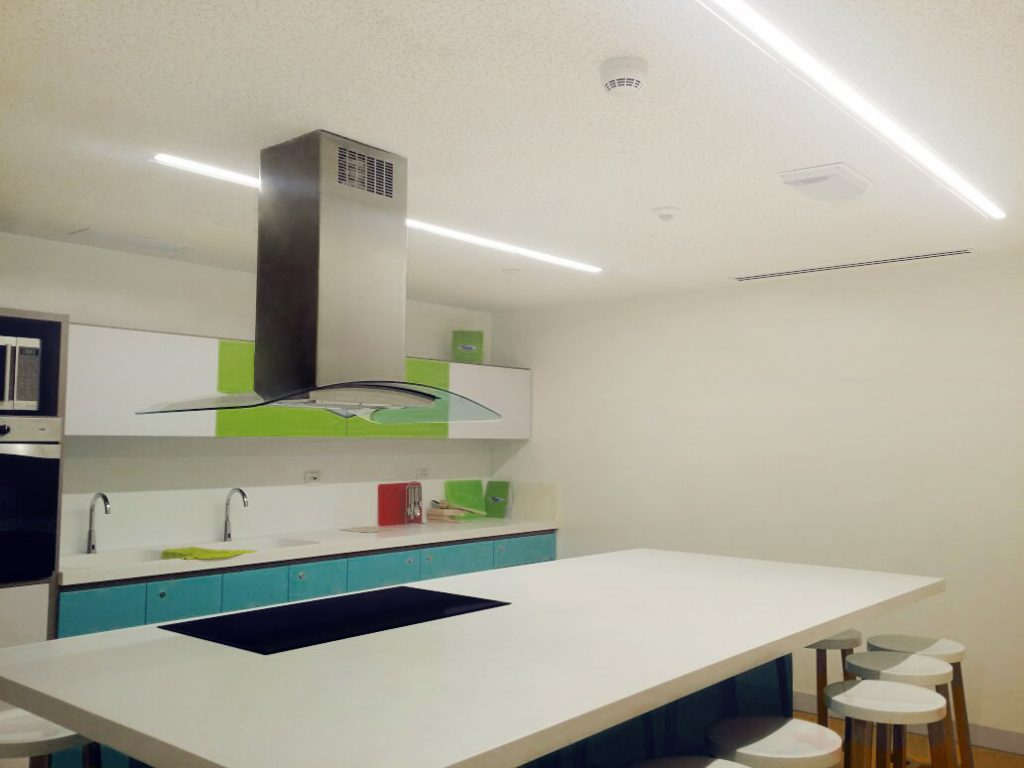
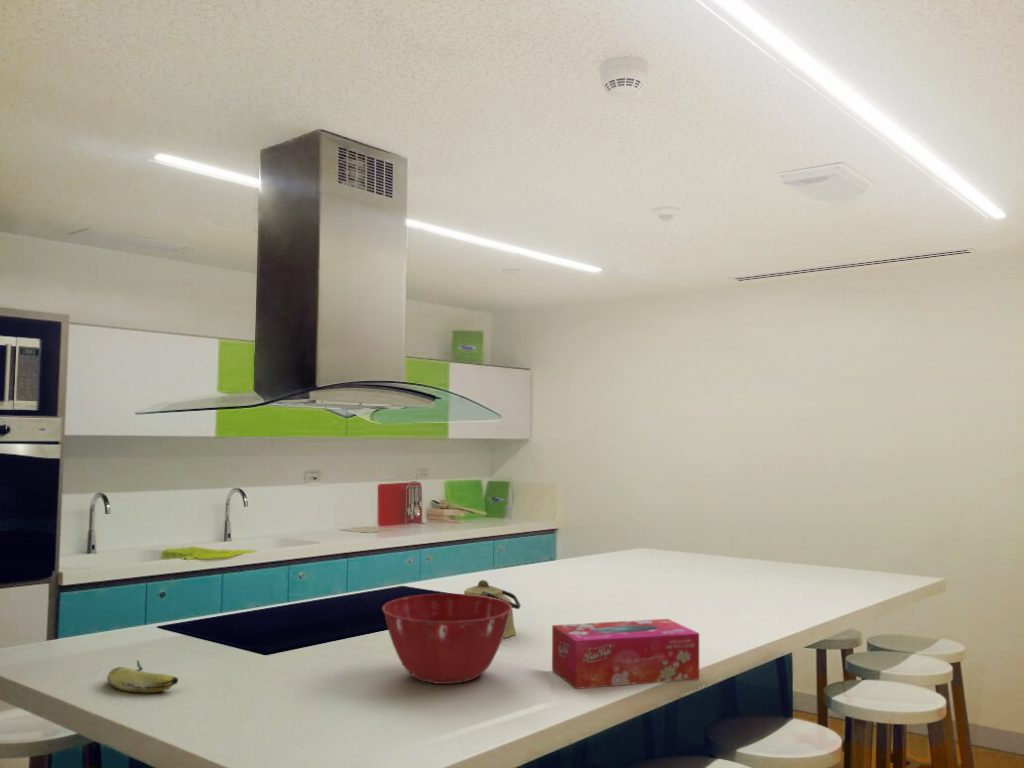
+ kettle (486, 596)
+ tissue box (624, 651)
+ fruit (136, 675)
+ mixing bowl (447, 640)
